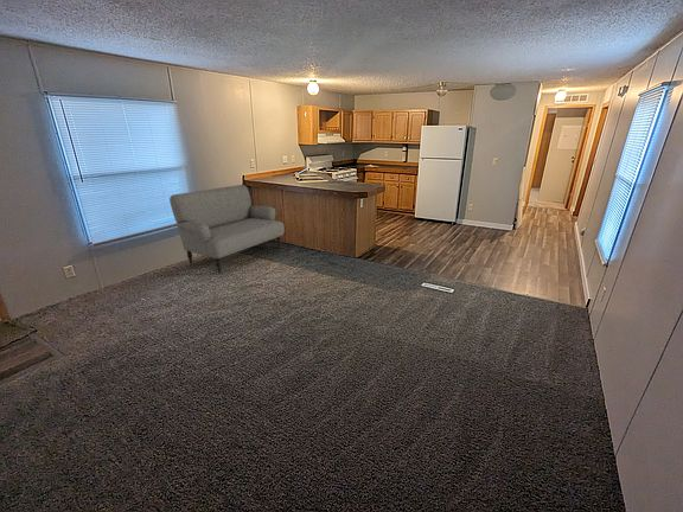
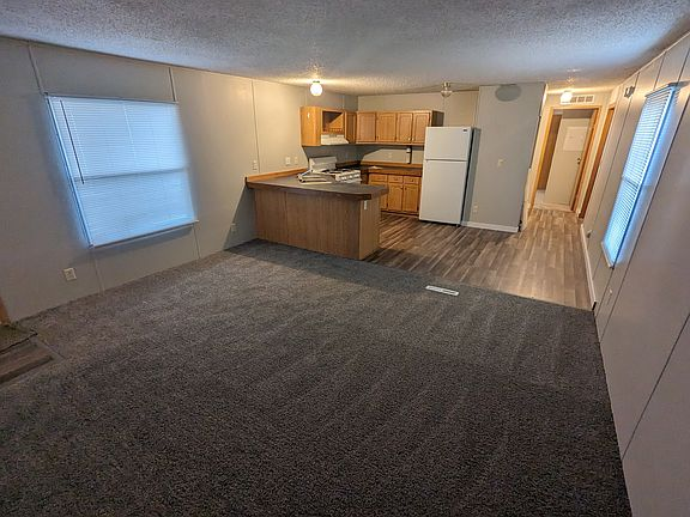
- sofa (232, 224)
